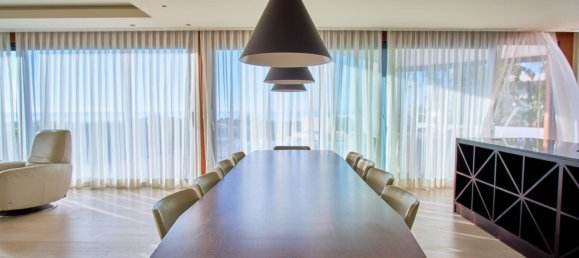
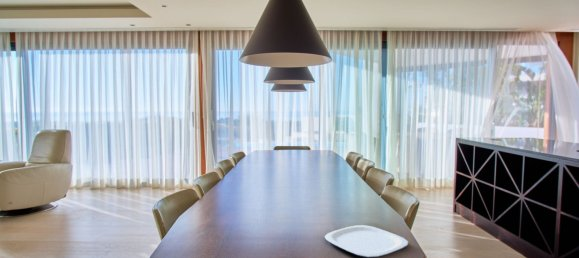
+ plate (365, 240)
